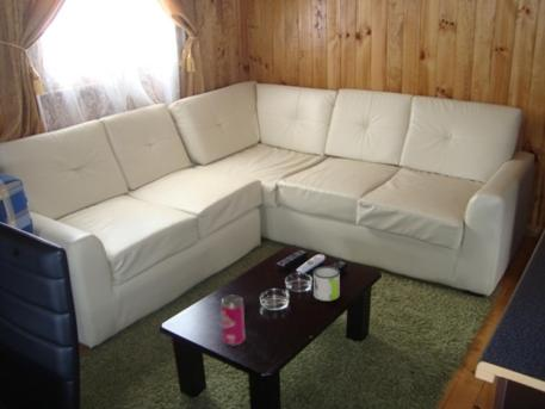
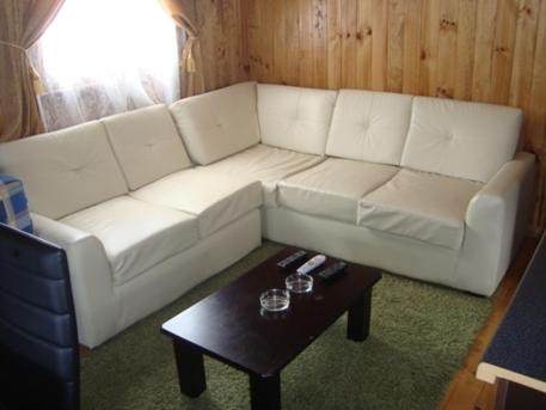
- mug (328, 285)
- beverage can (233, 320)
